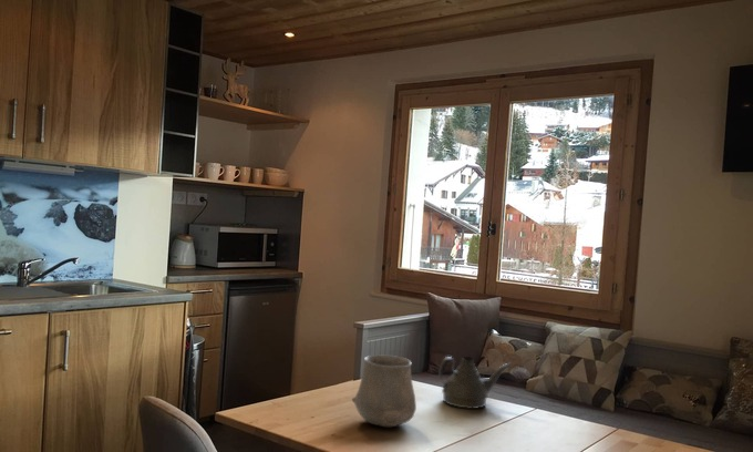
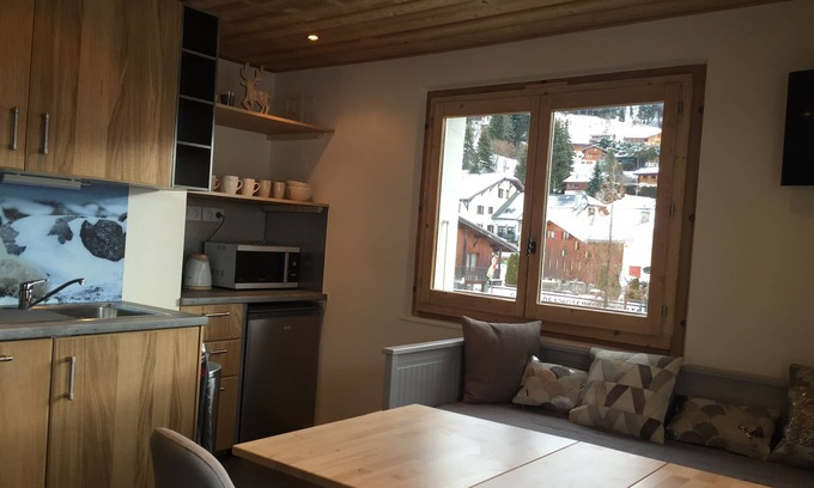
- teapot (475, 380)
- ceramic cup (384, 391)
